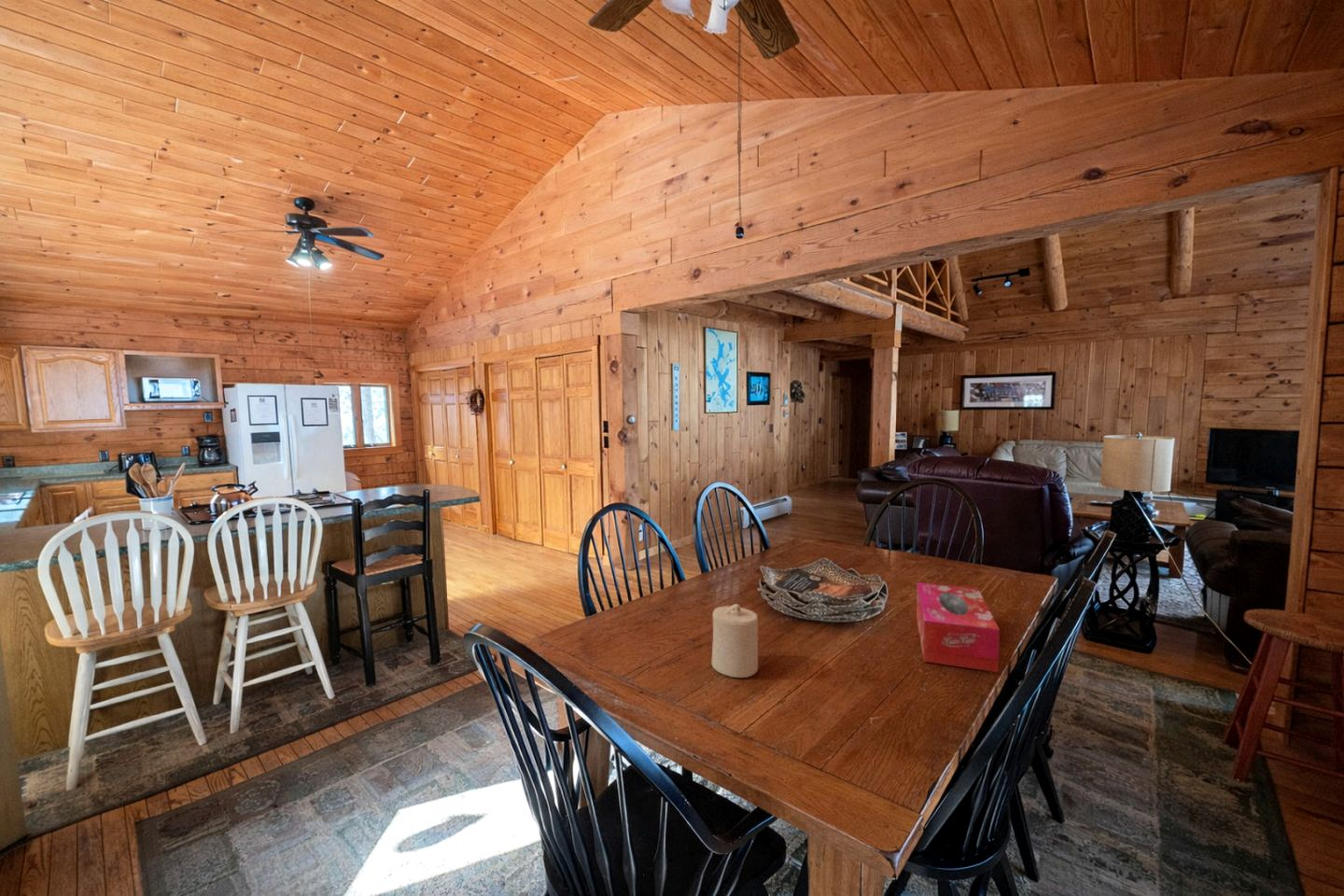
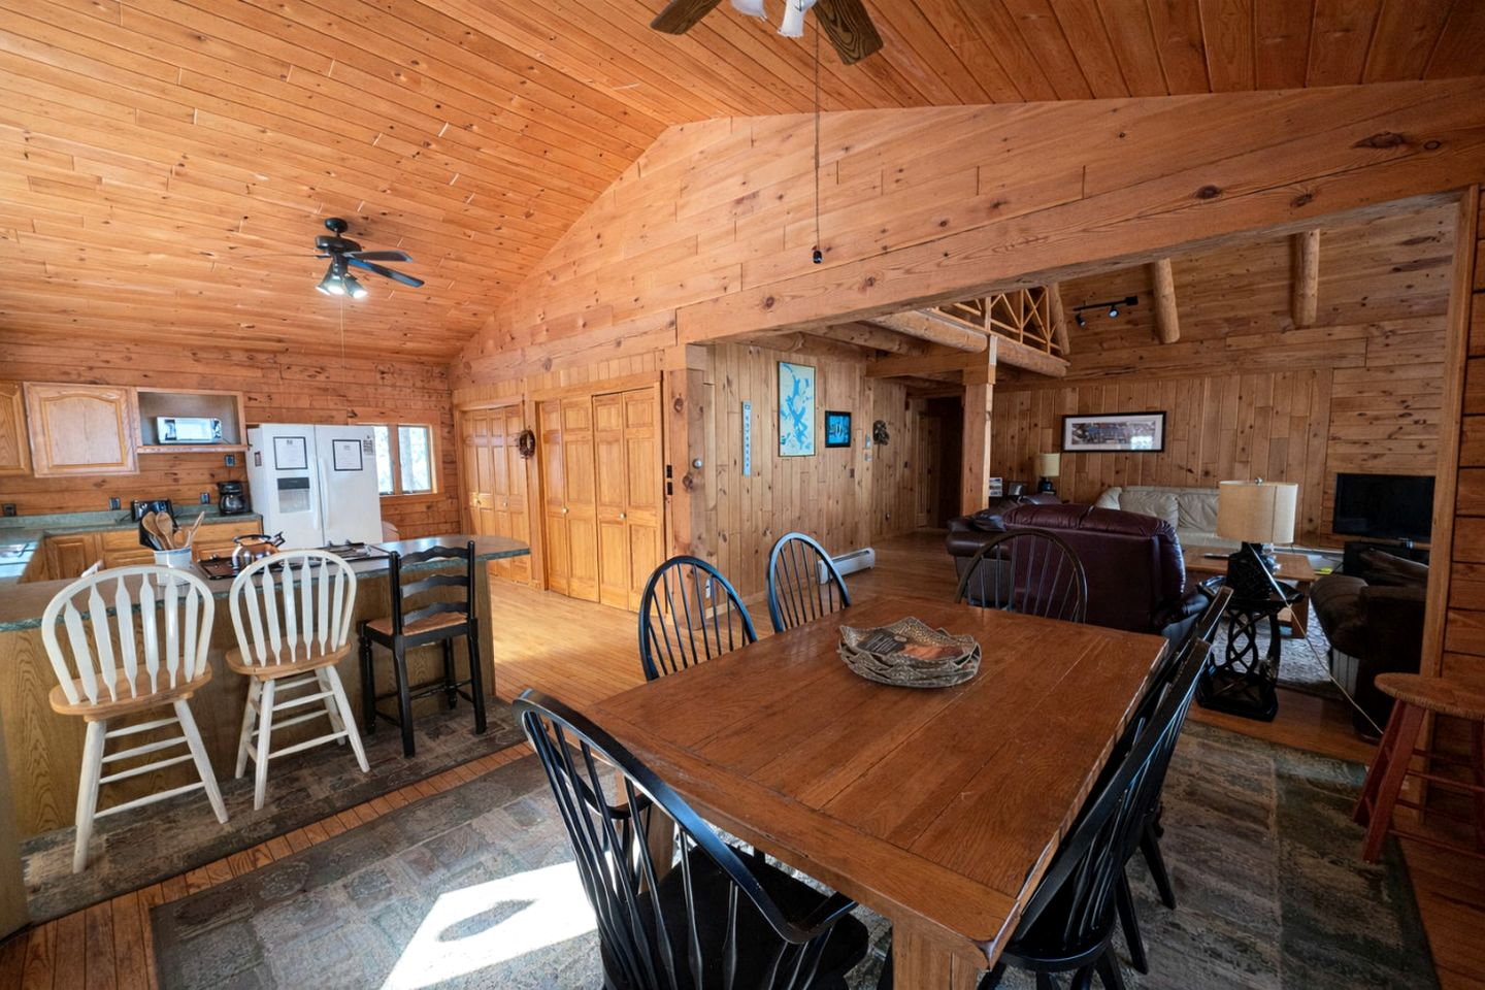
- tissue box (953, 622)
- candle (734, 635)
